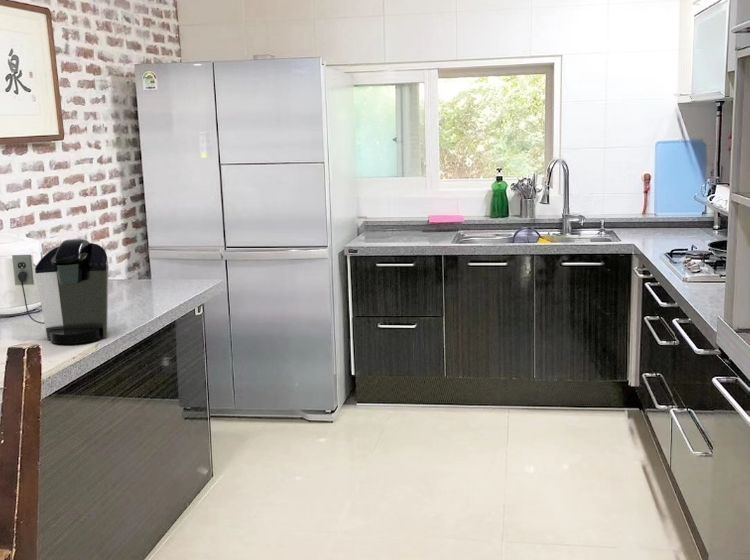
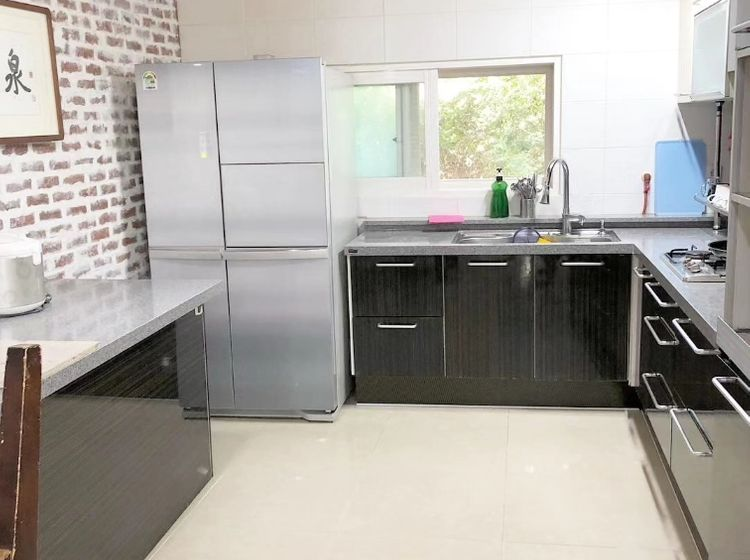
- coffee maker (56, 289)
